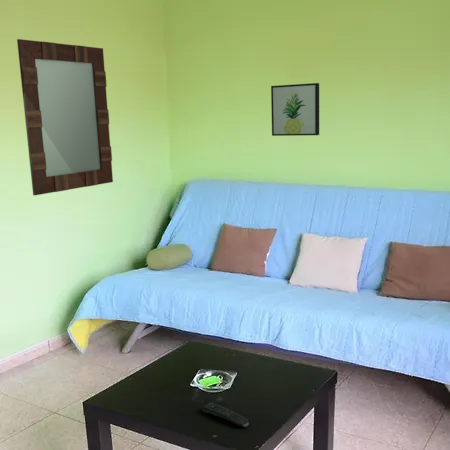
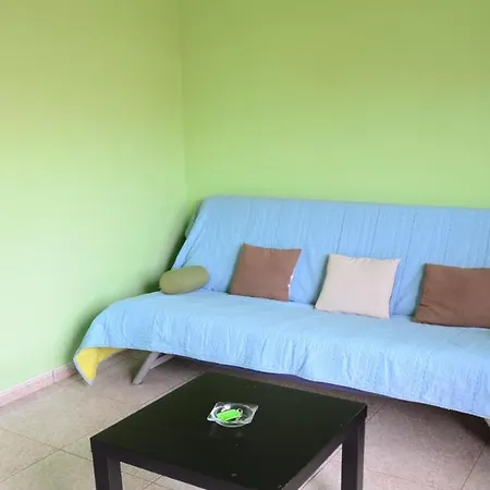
- wall art (294, 110)
- remote control (226, 414)
- home mirror (70, 118)
